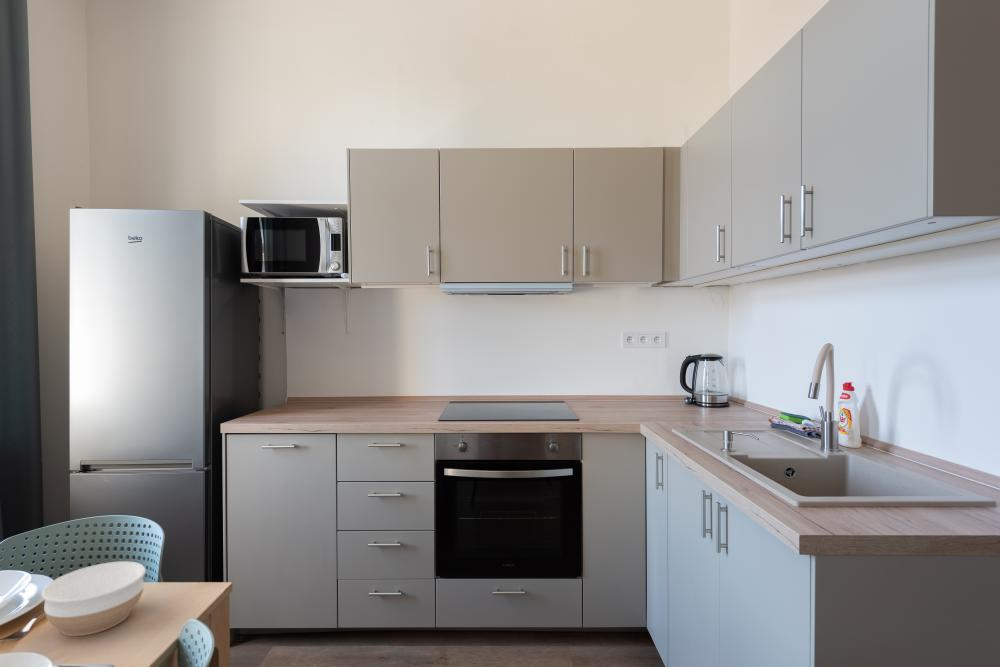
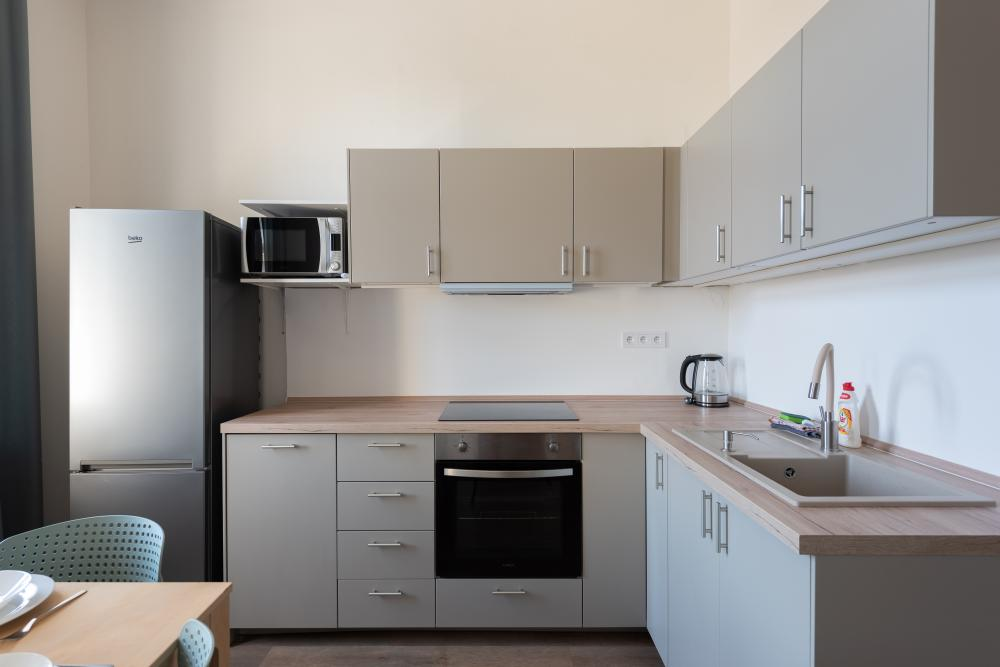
- bowl (96, 599)
